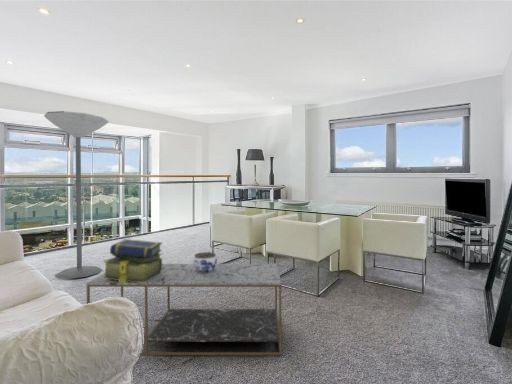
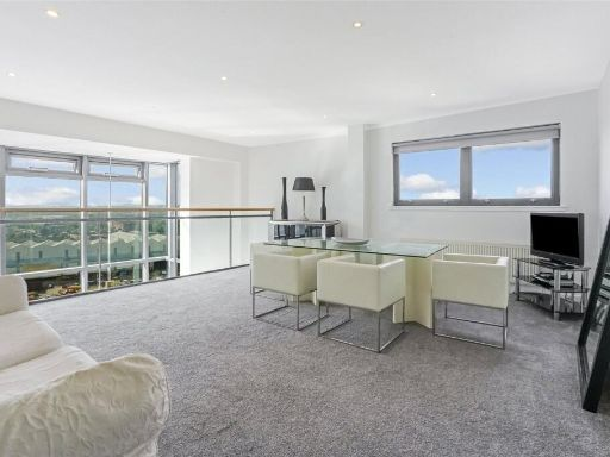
- jar (205, 262)
- stack of books (136, 258)
- floor lamp (78, 195)
- coffee table (192, 309)
